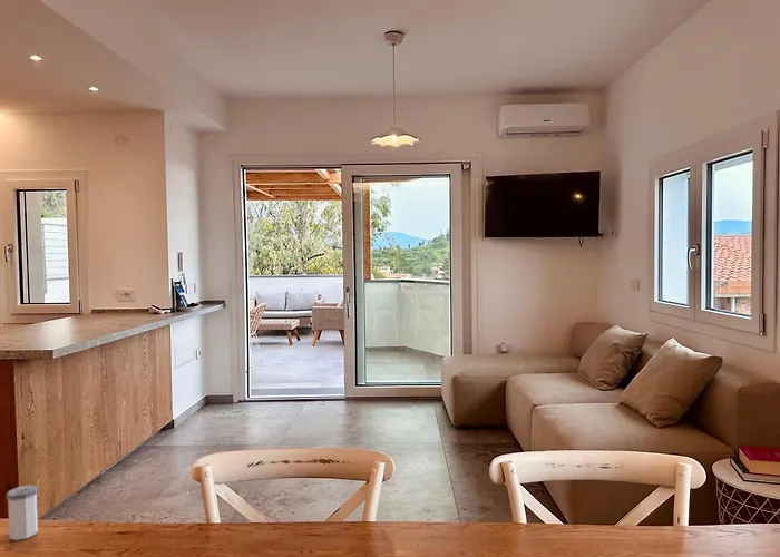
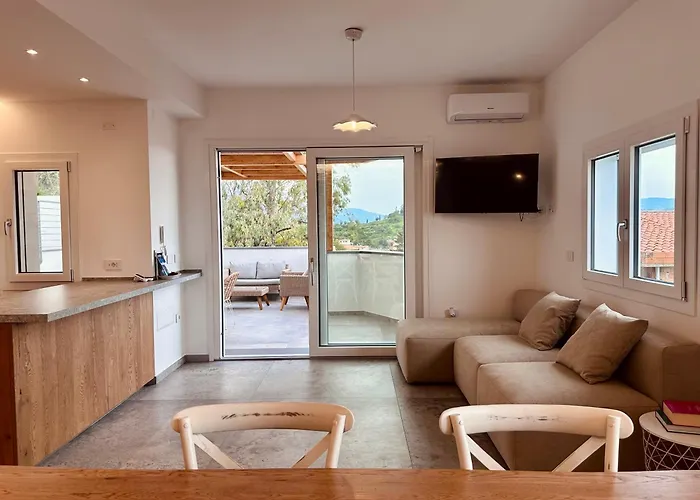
- salt shaker (22, 511)
